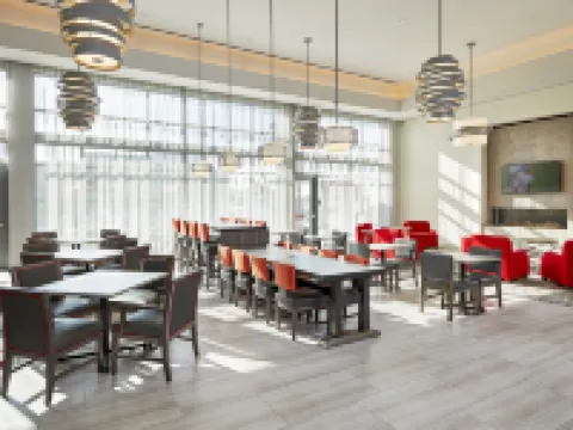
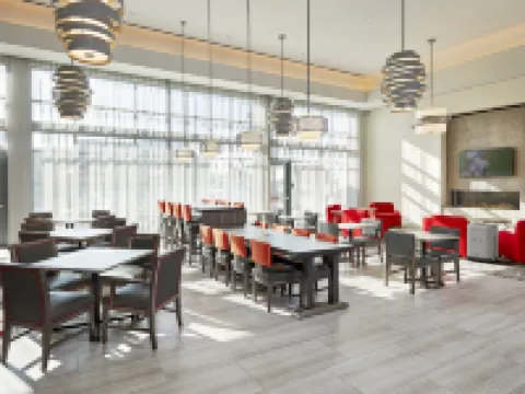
+ trash can (482, 242)
